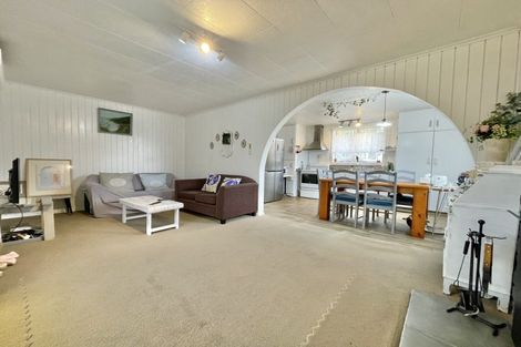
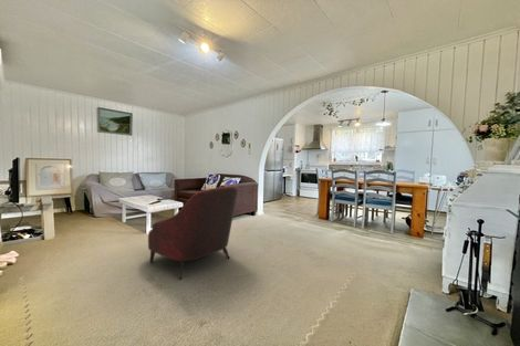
+ armchair (196, 223)
